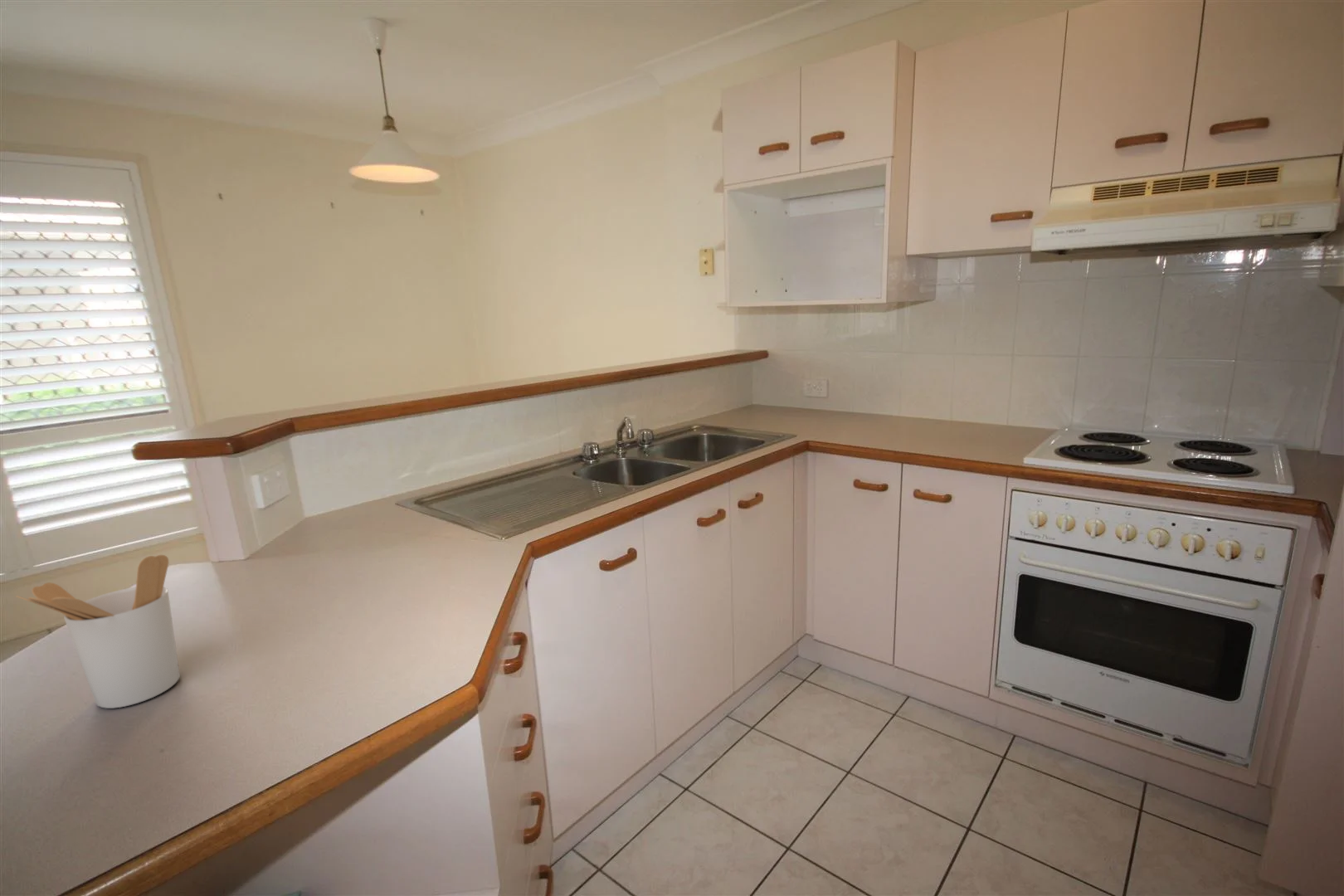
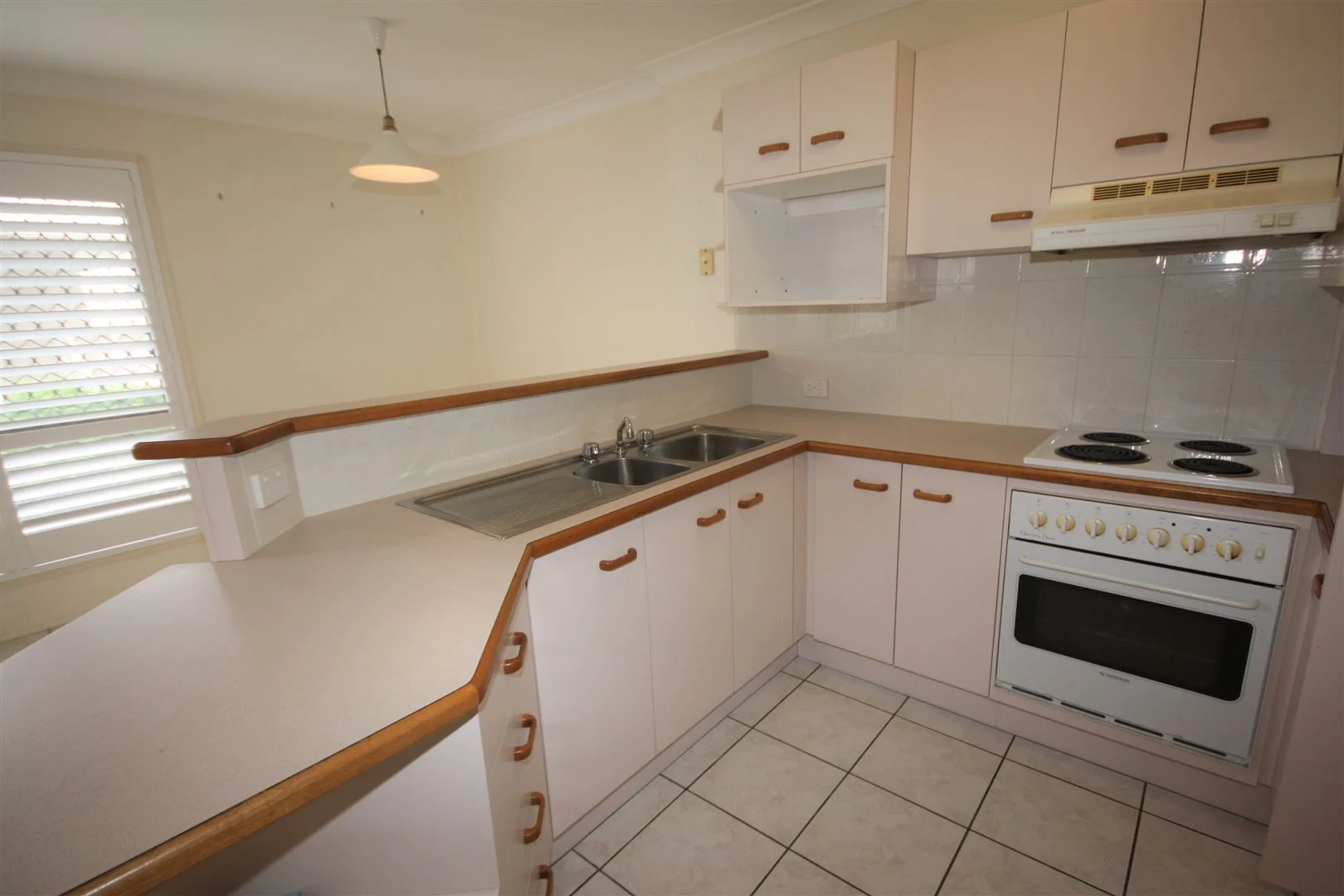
- utensil holder (106, 635)
